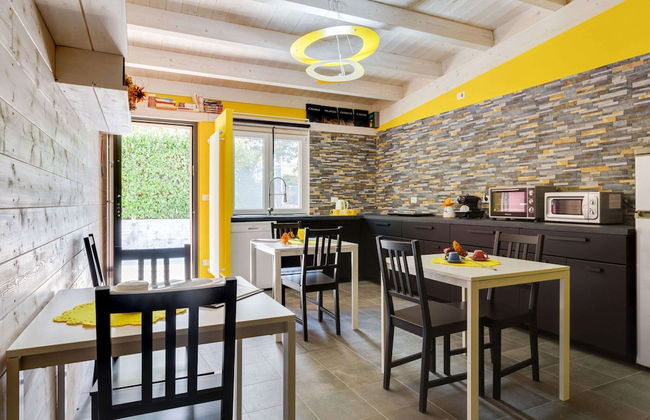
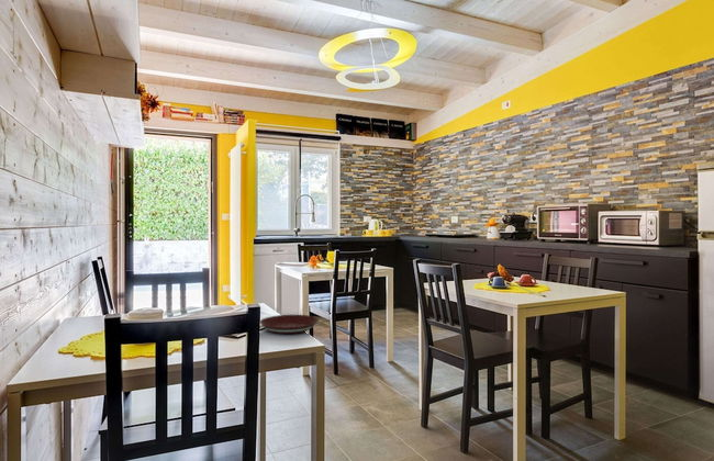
+ plate (289, 324)
